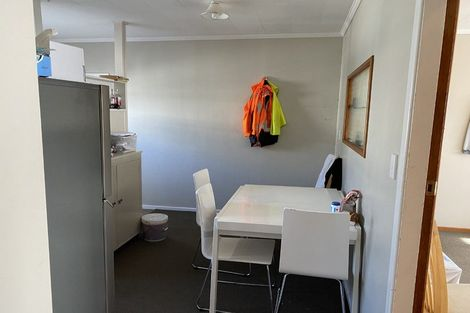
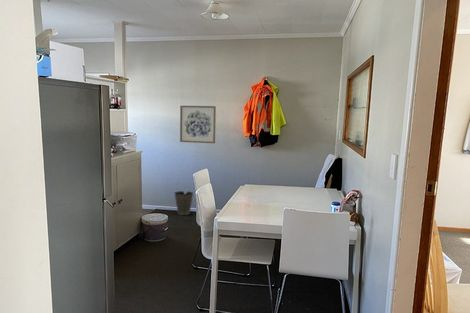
+ wall art (197, 124)
+ waste basket (183, 203)
